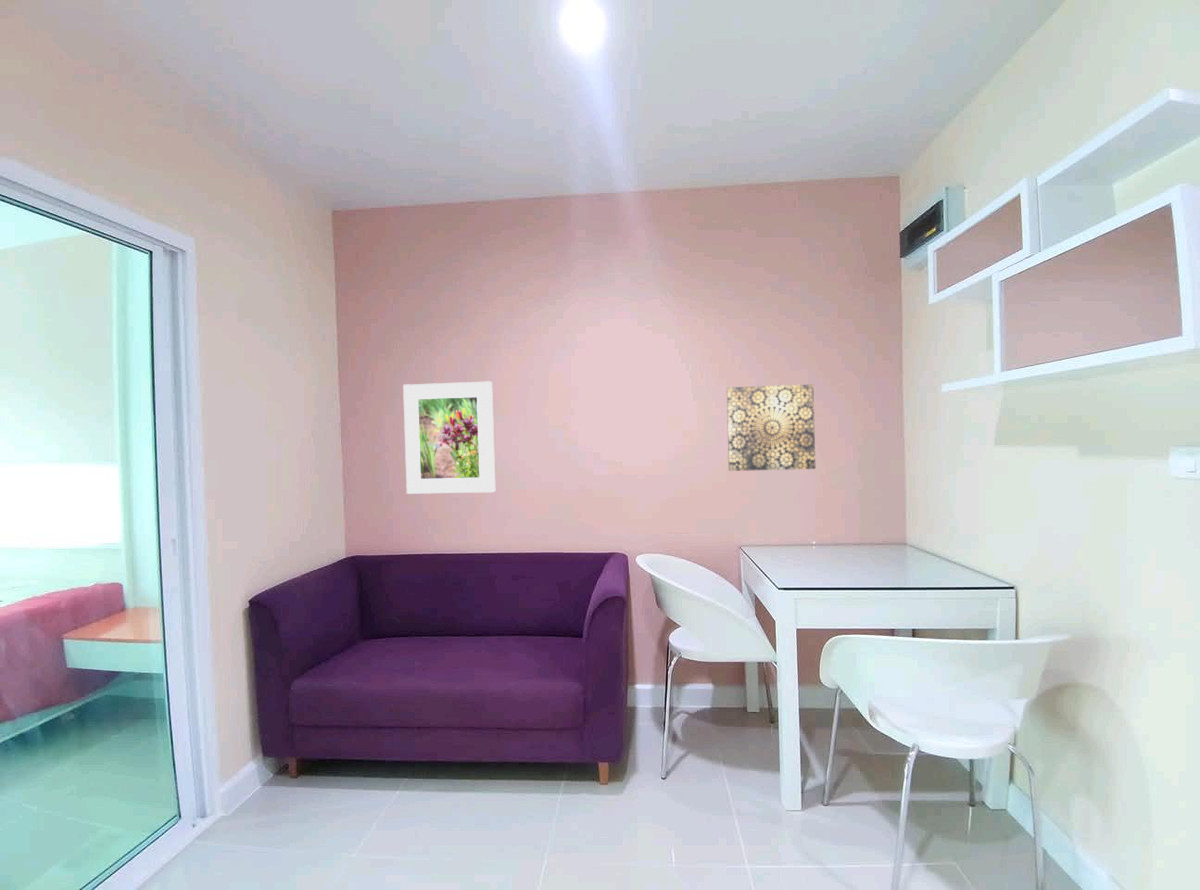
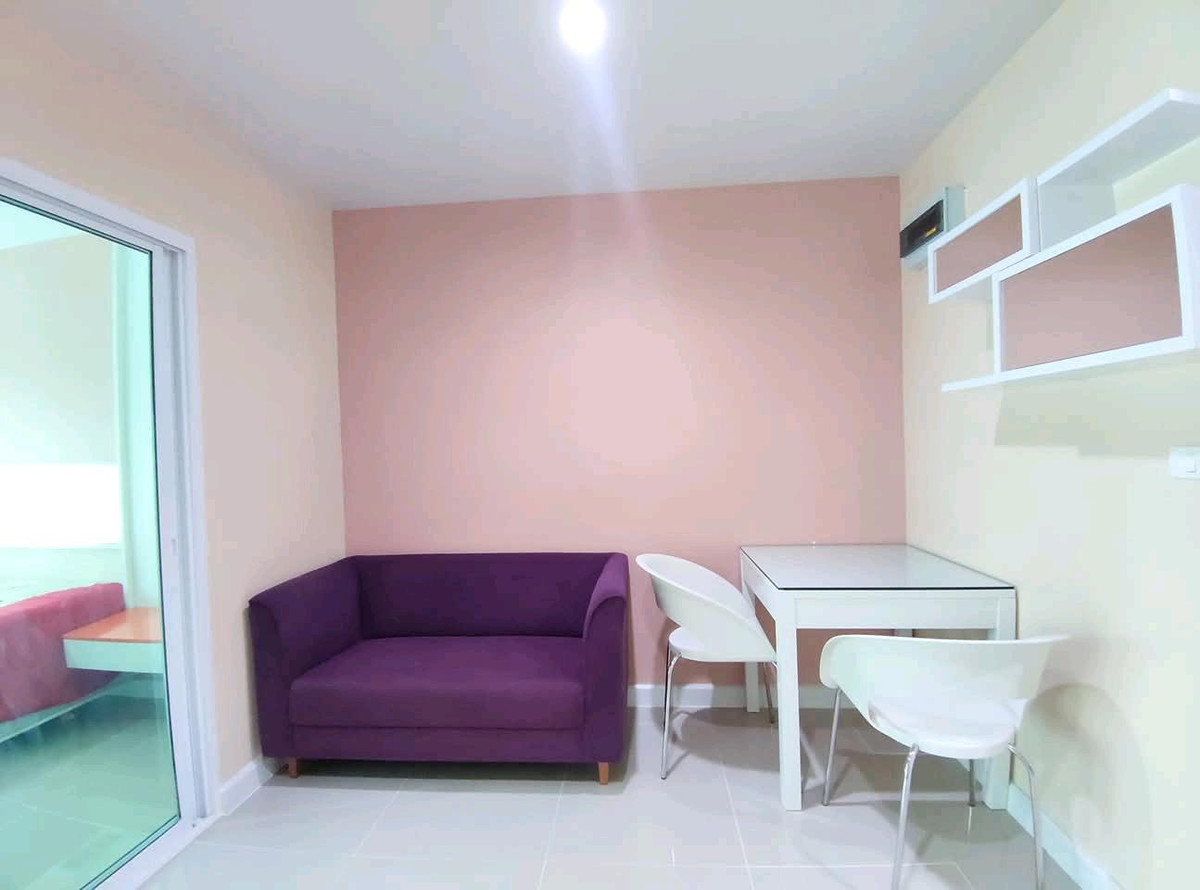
- wall art (770, 428)
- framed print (449, 438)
